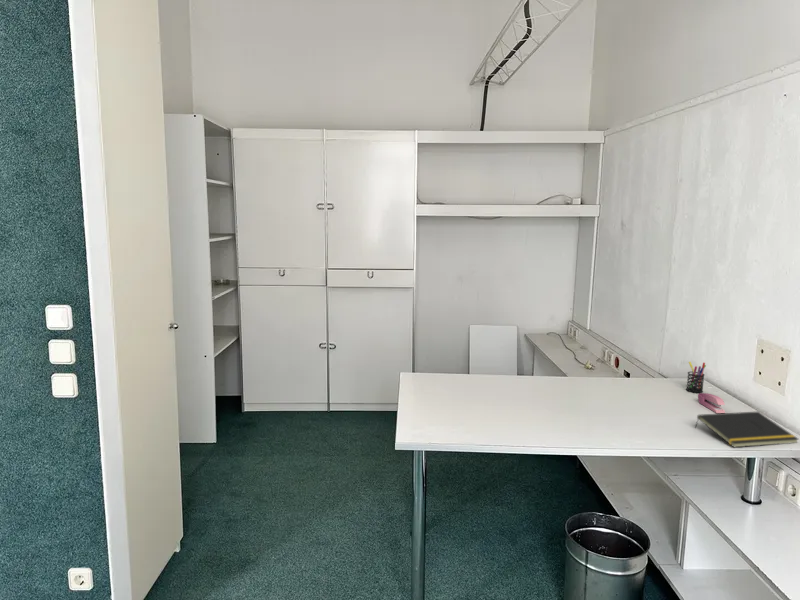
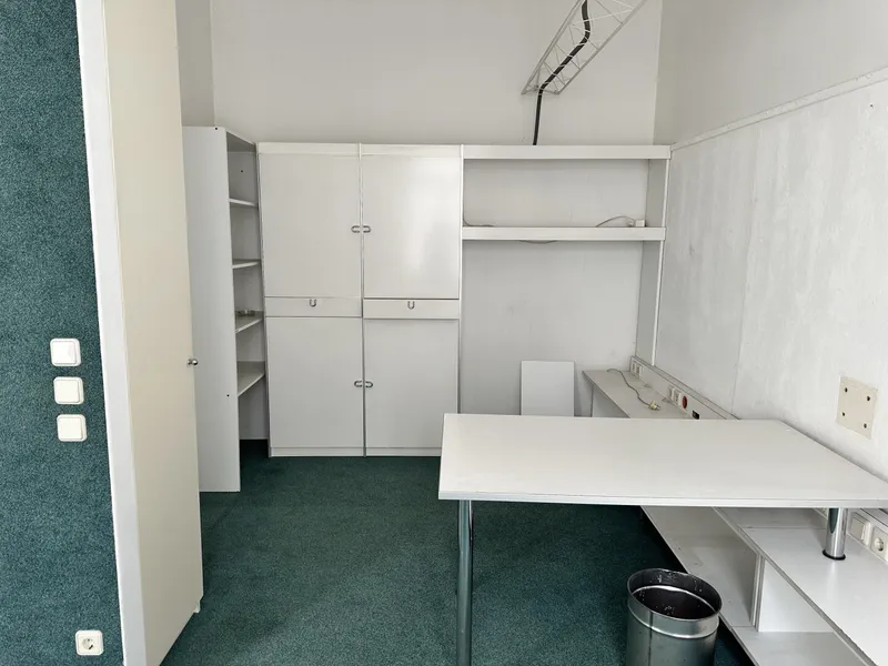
- pen holder (697, 375)
- notepad (746, 428)
- stapler (711, 400)
